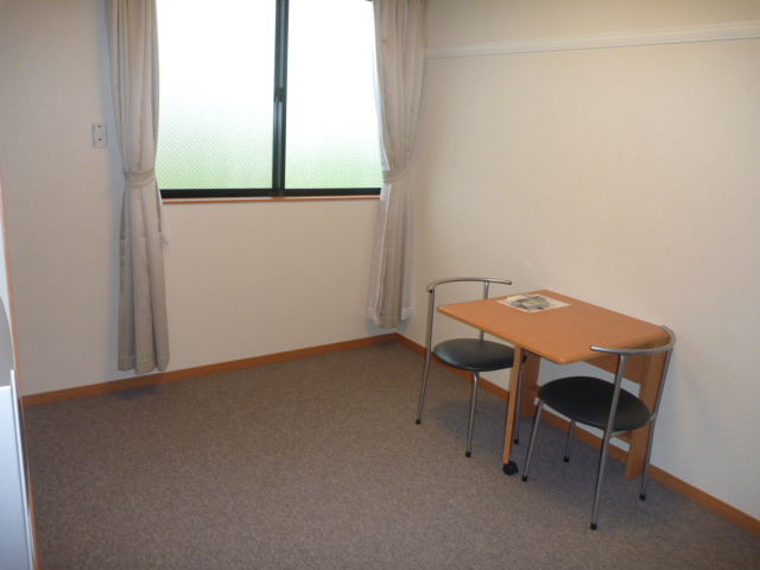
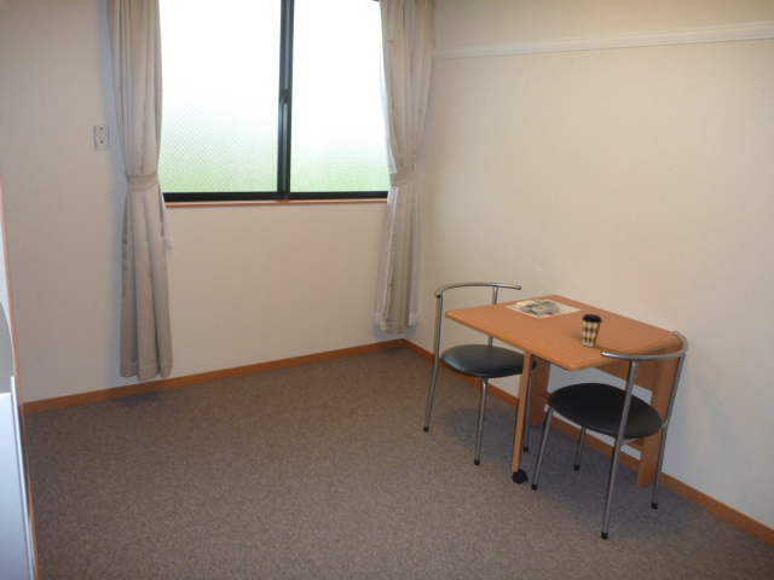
+ coffee cup (590, 330)
